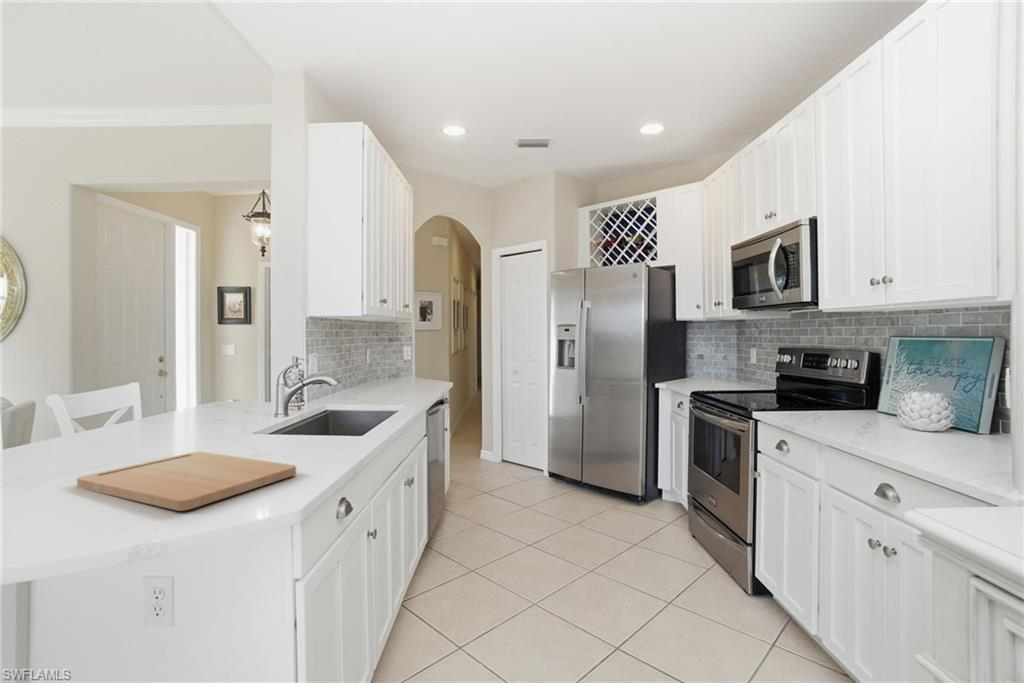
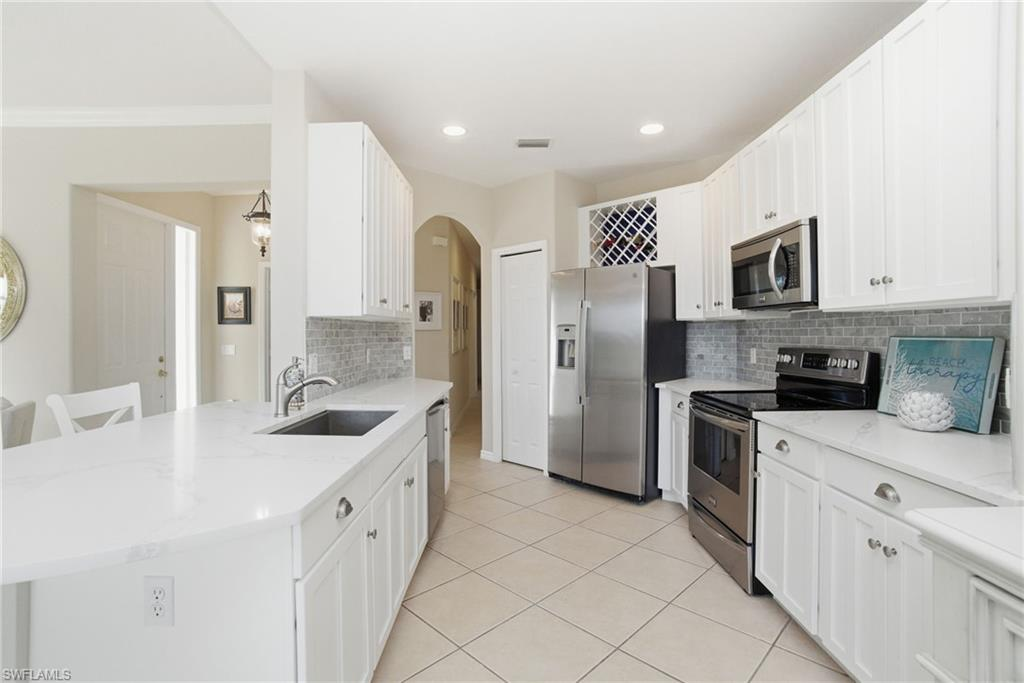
- cutting board (191, 475)
